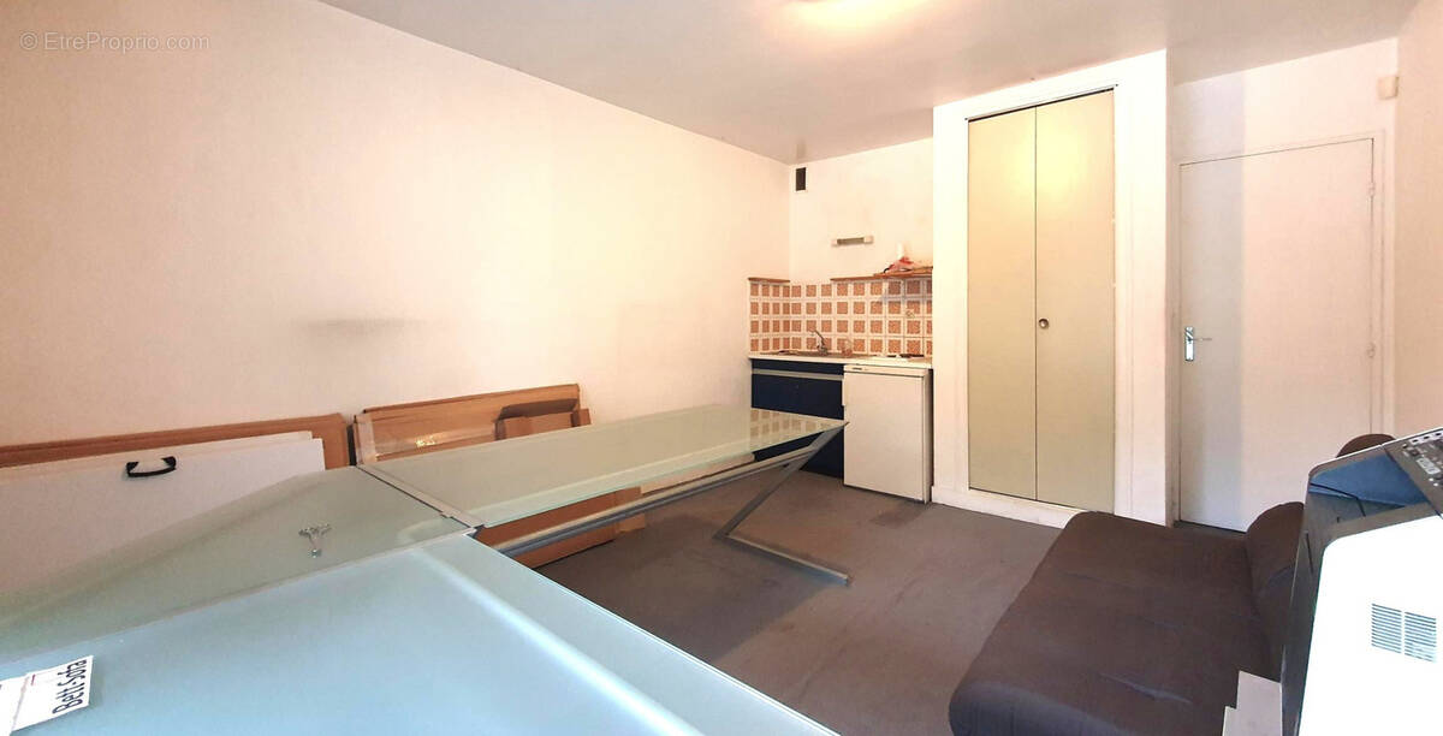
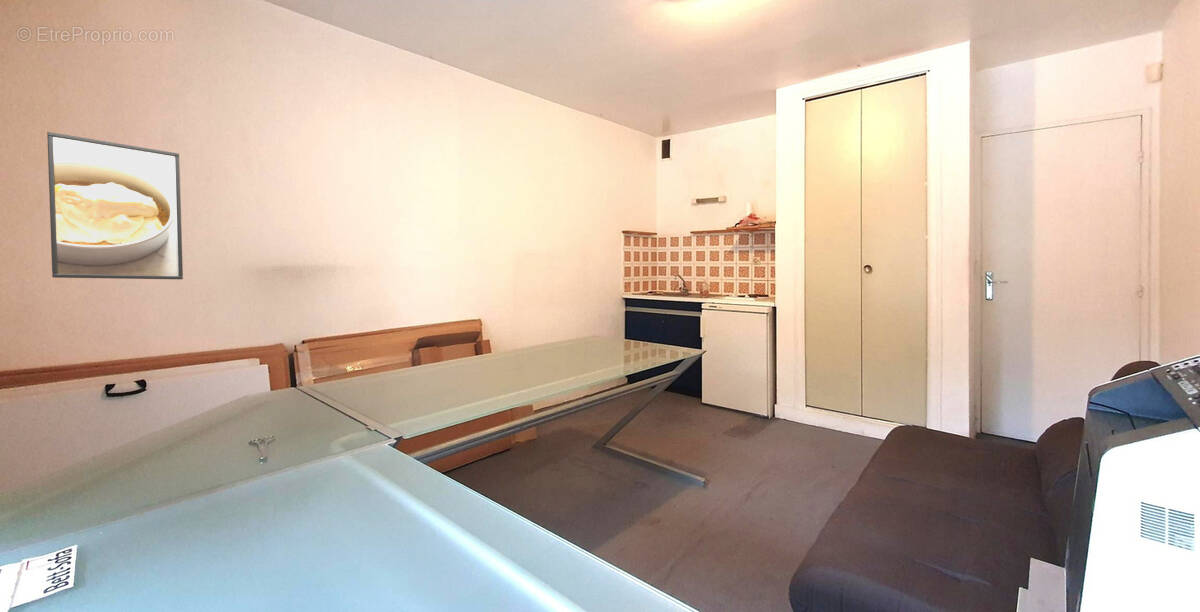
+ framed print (120, 211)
